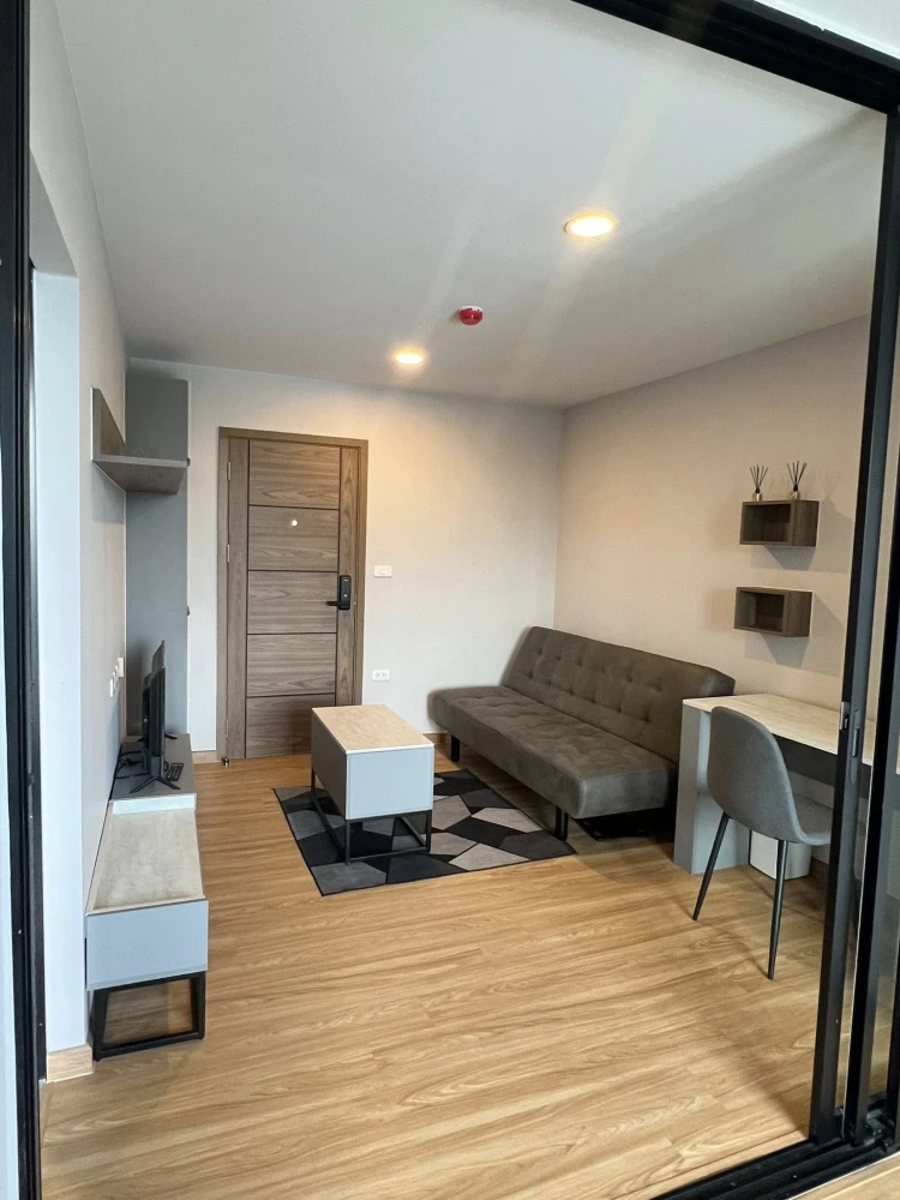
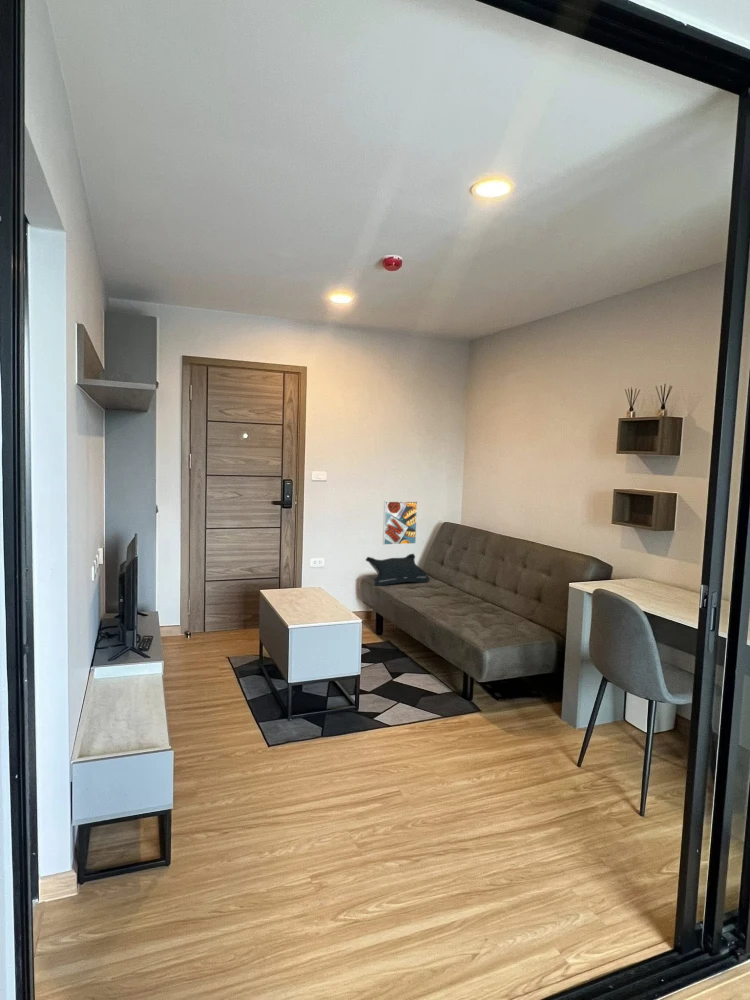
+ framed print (400, 522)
+ cushion (396, 568)
